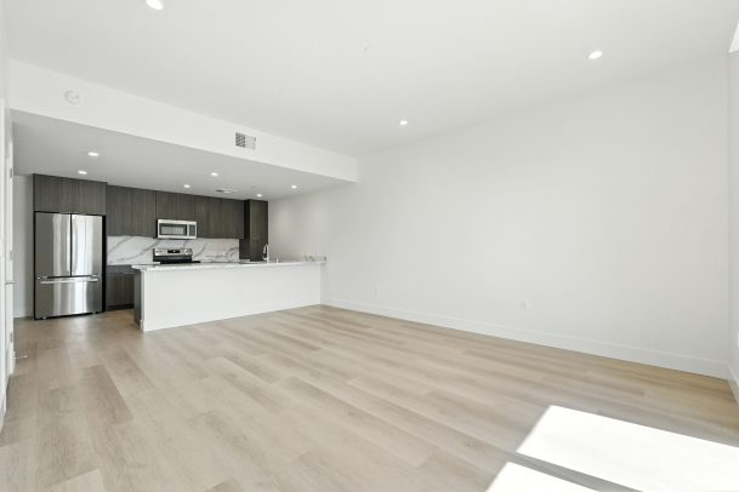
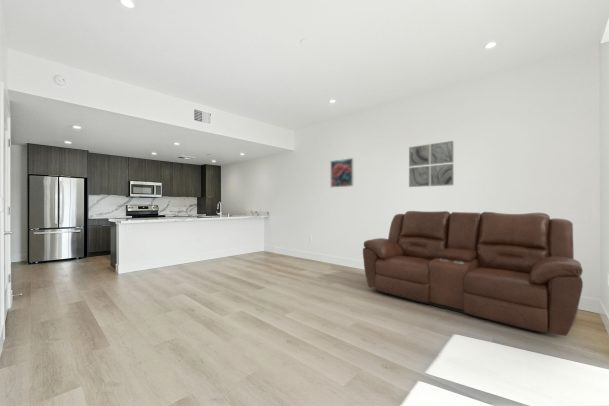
+ wall art (430, 164)
+ sofa (456, 255)
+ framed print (341, 173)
